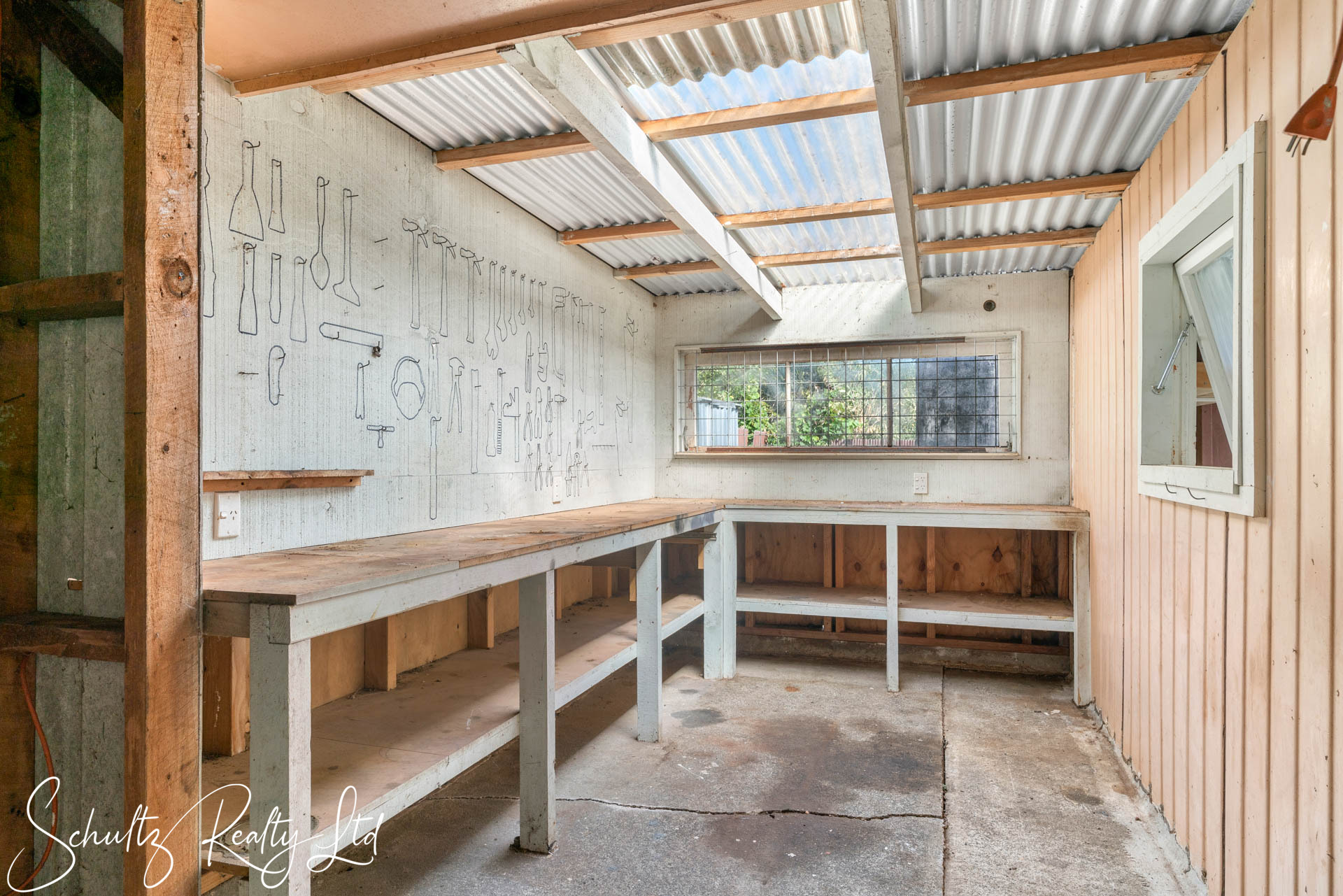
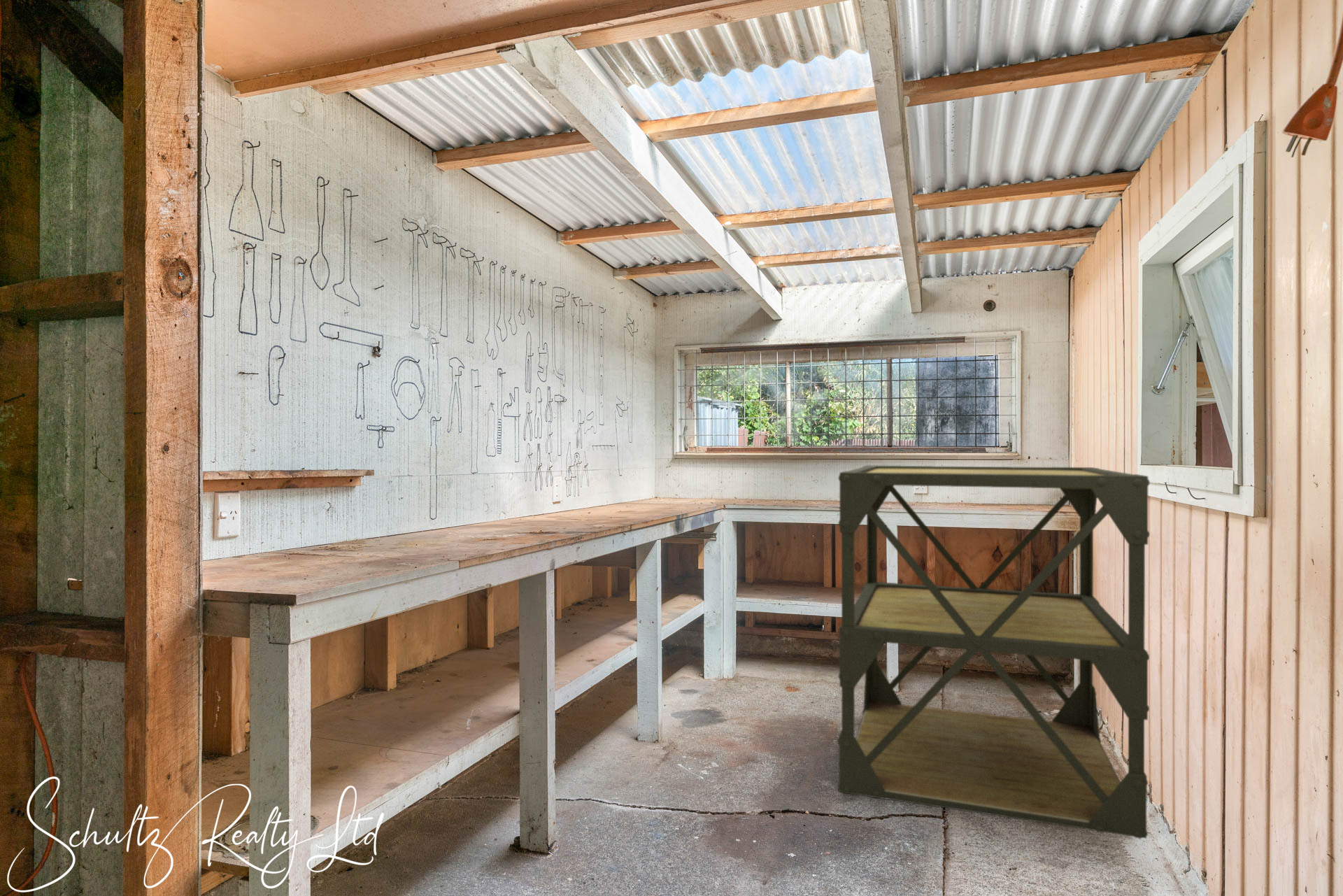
+ shelving unit (978, 616)
